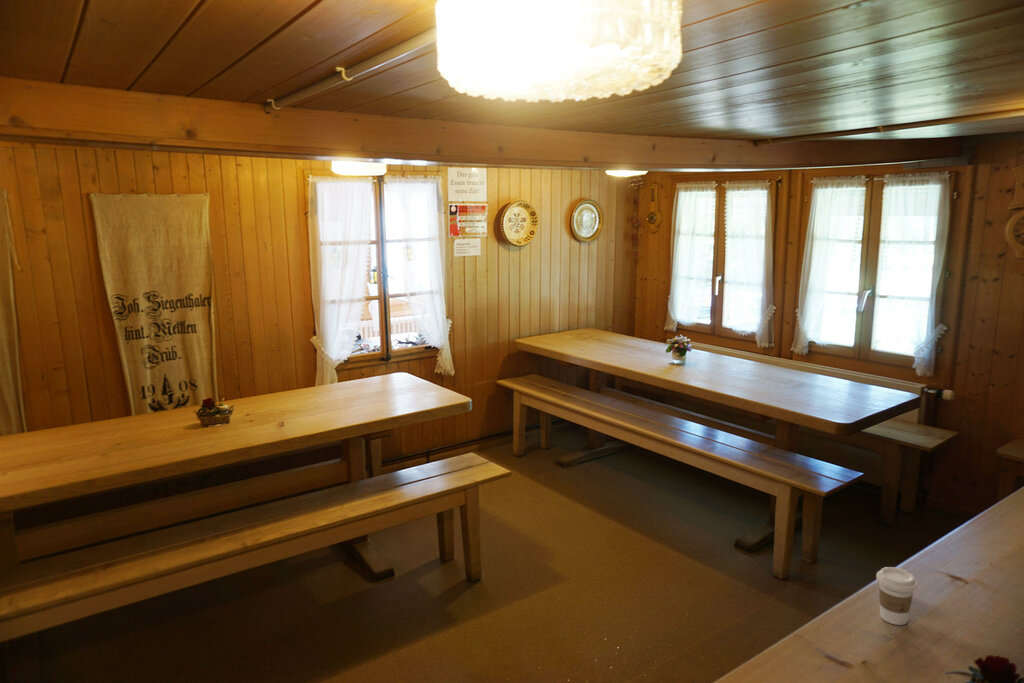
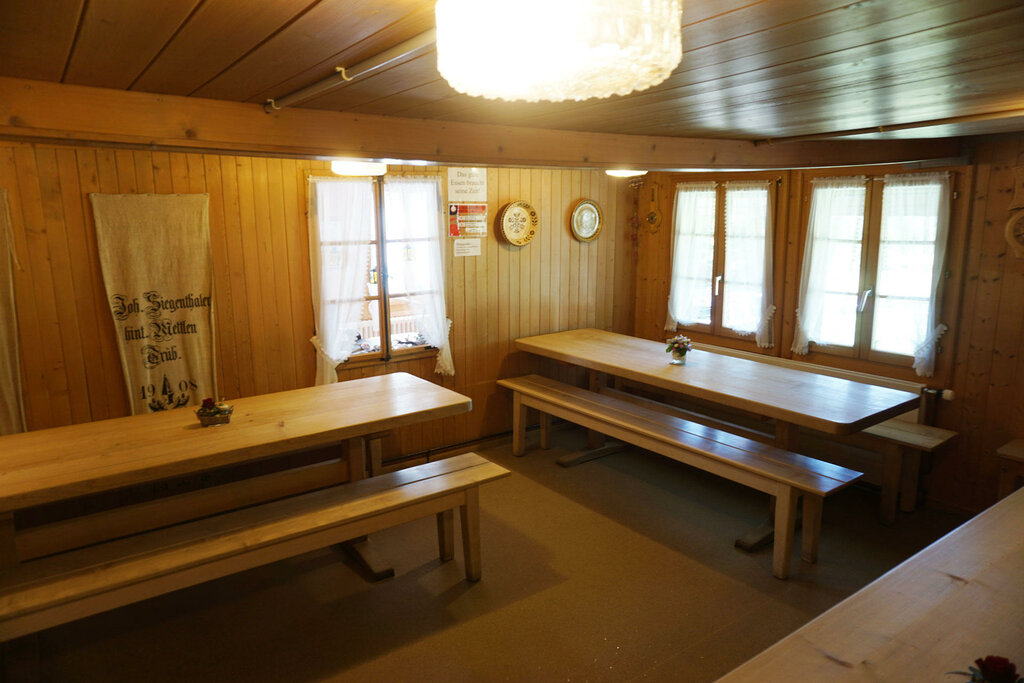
- coffee cup (895, 596)
